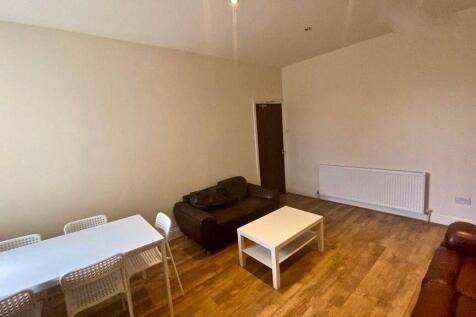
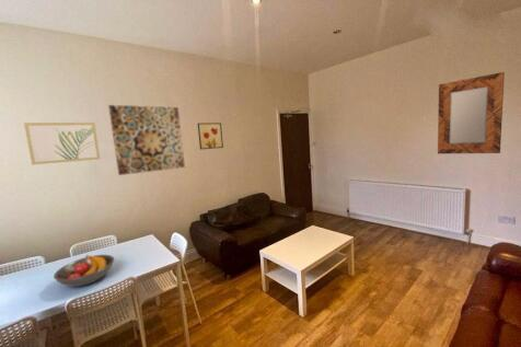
+ wall art (65, 142)
+ wall art (210, 136)
+ wall art (150, 139)
+ home mirror (467, 116)
+ fruit bowl (85, 270)
